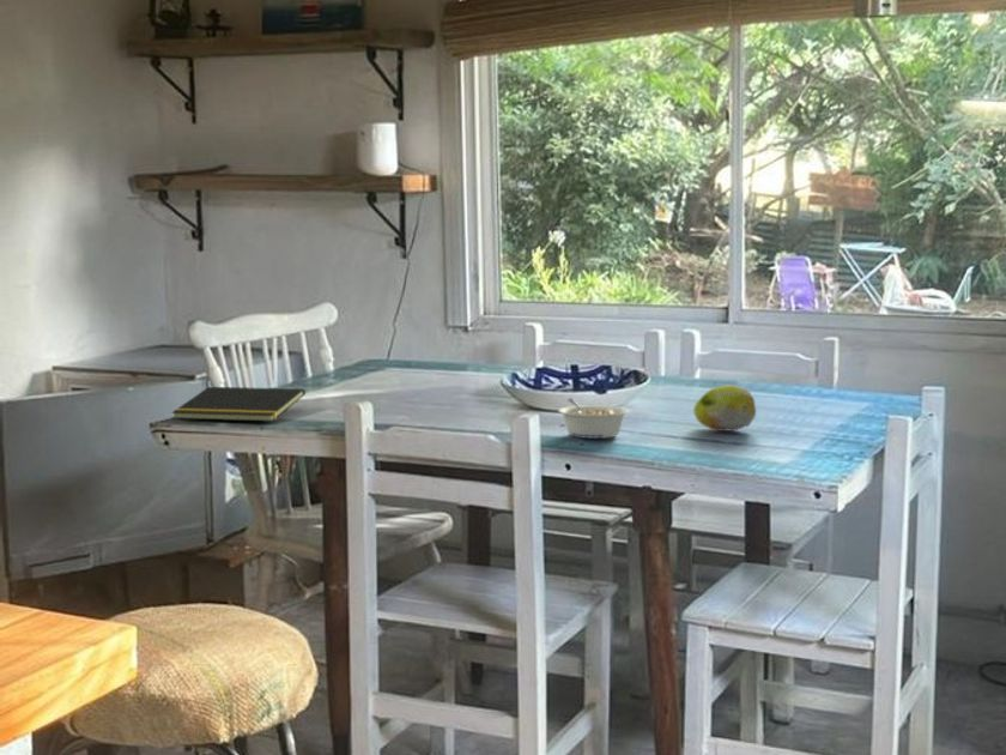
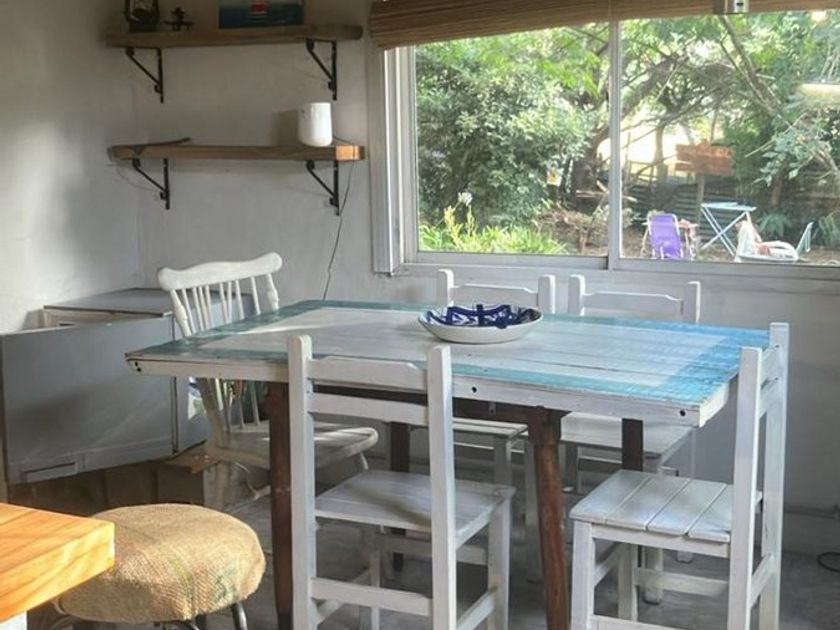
- legume (590, 419)
- notepad (240, 403)
- fruit (723, 407)
